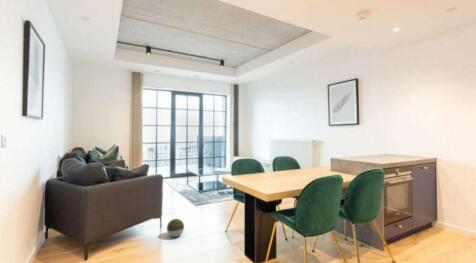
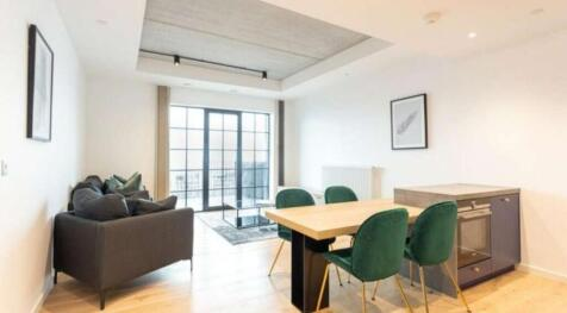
- decorative ball (175, 227)
